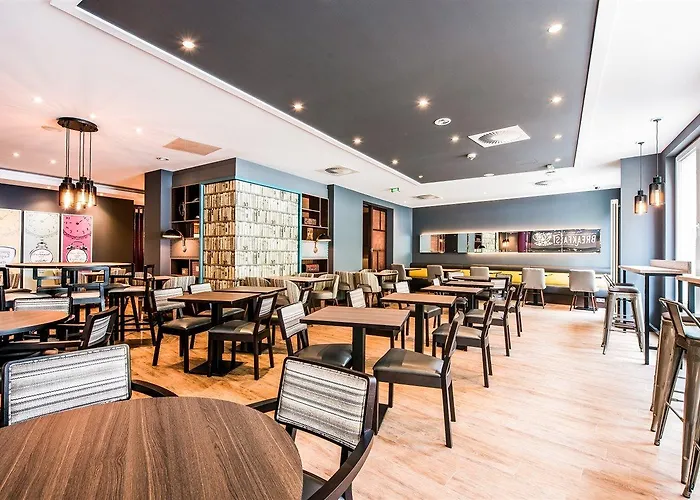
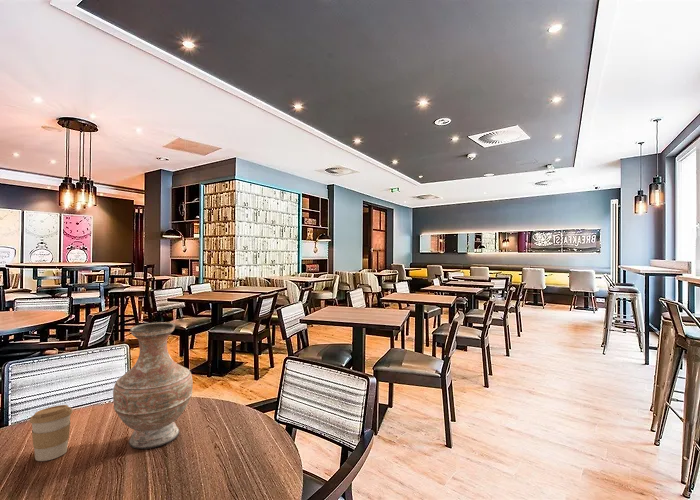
+ vase (154, 381)
+ coffee cup (51, 431)
